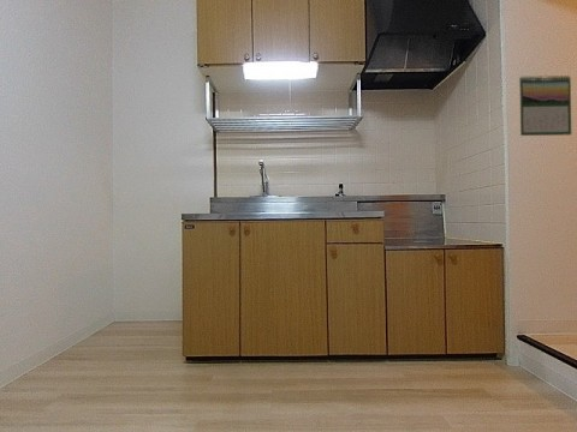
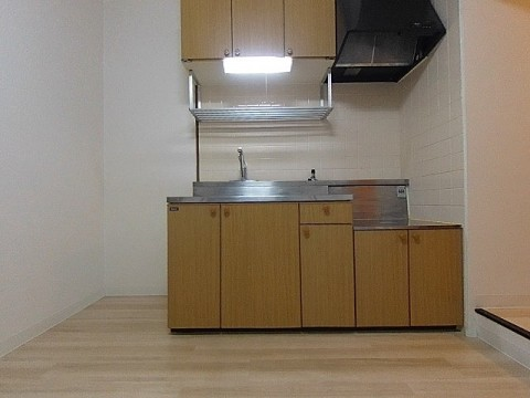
- calendar (545, 104)
